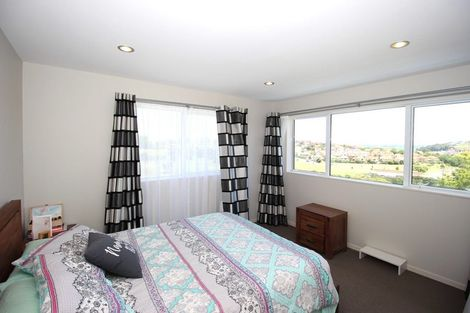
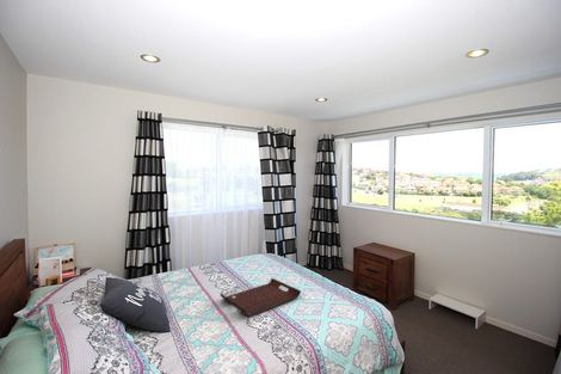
+ serving tray (260, 295)
